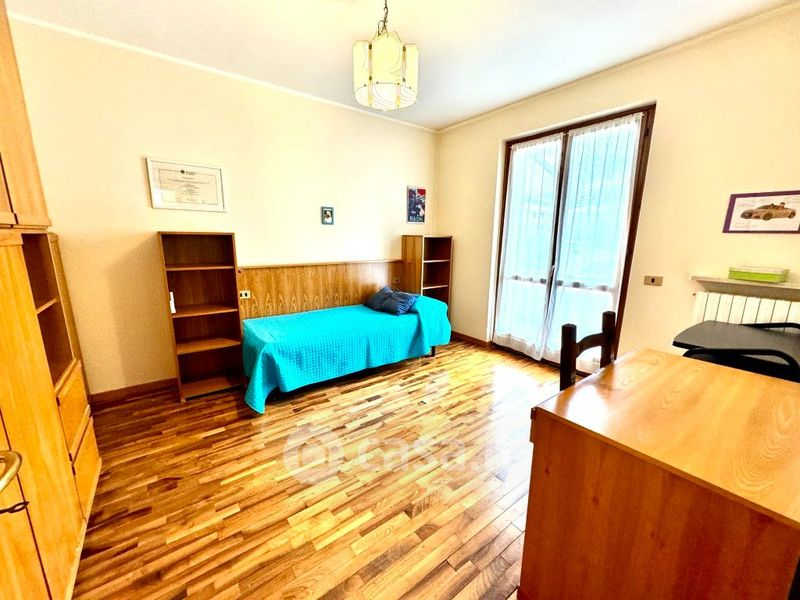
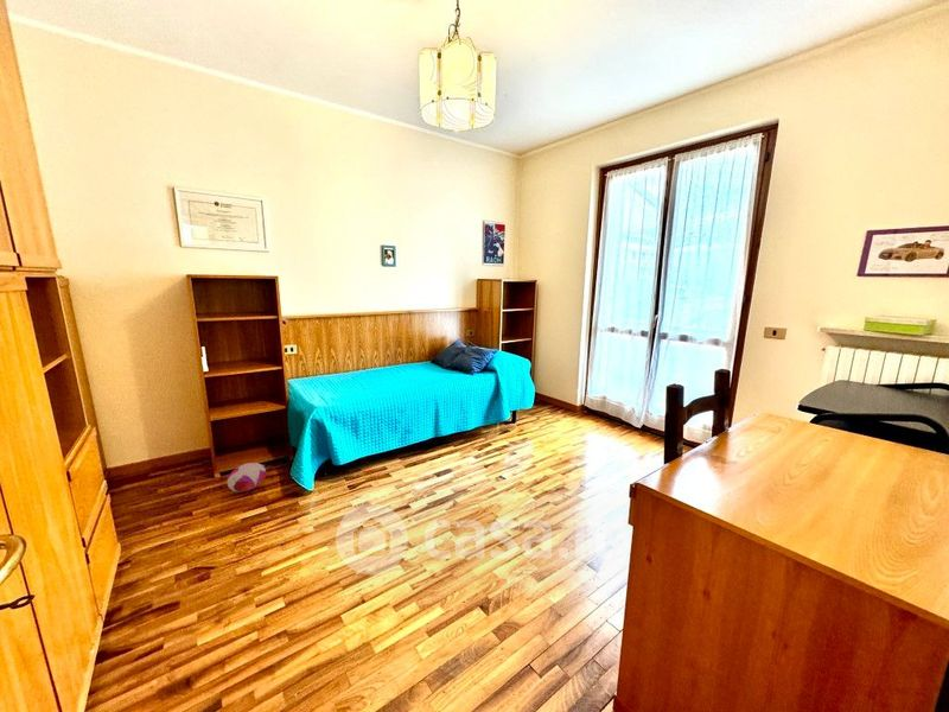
+ plush toy (247, 477)
